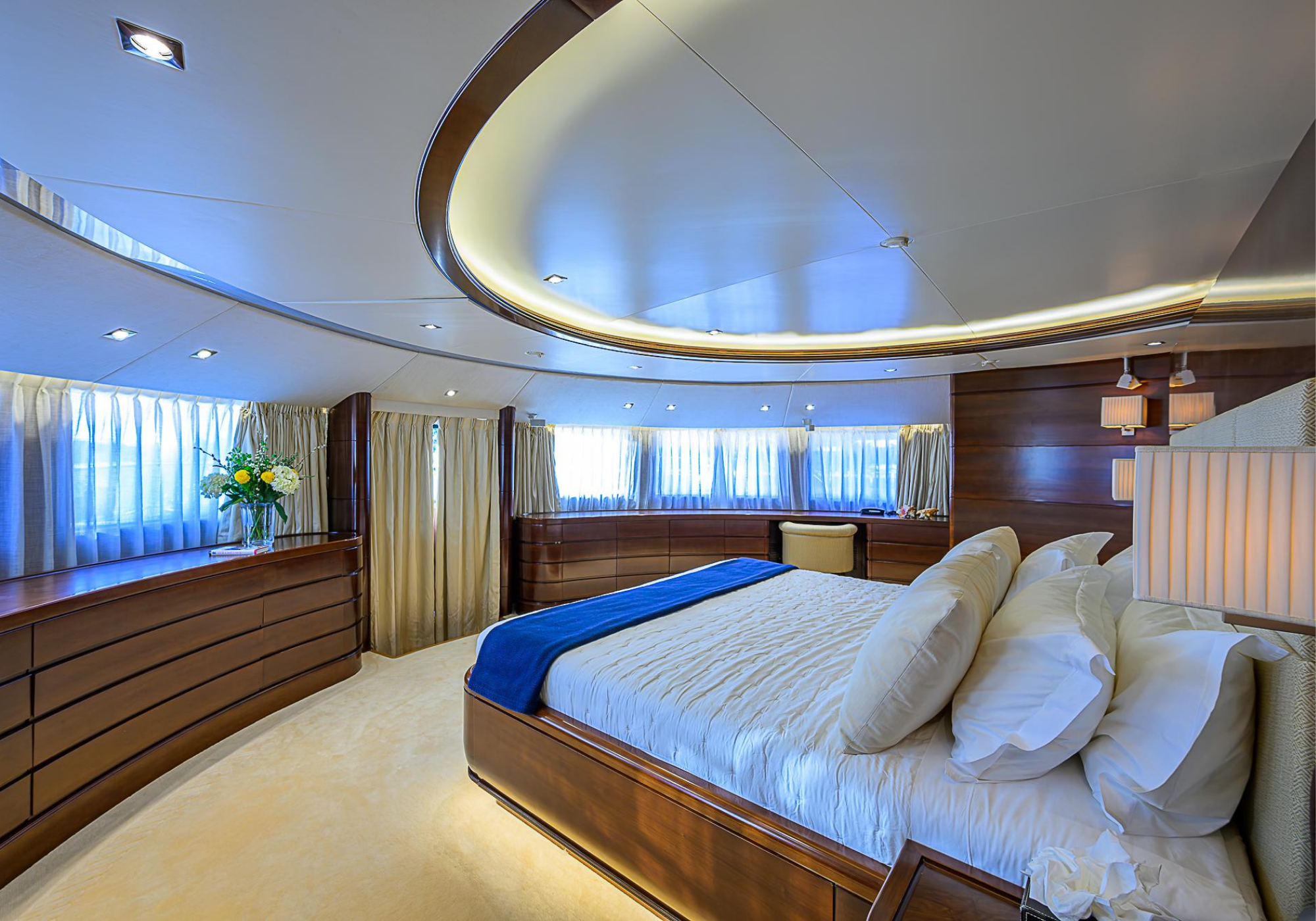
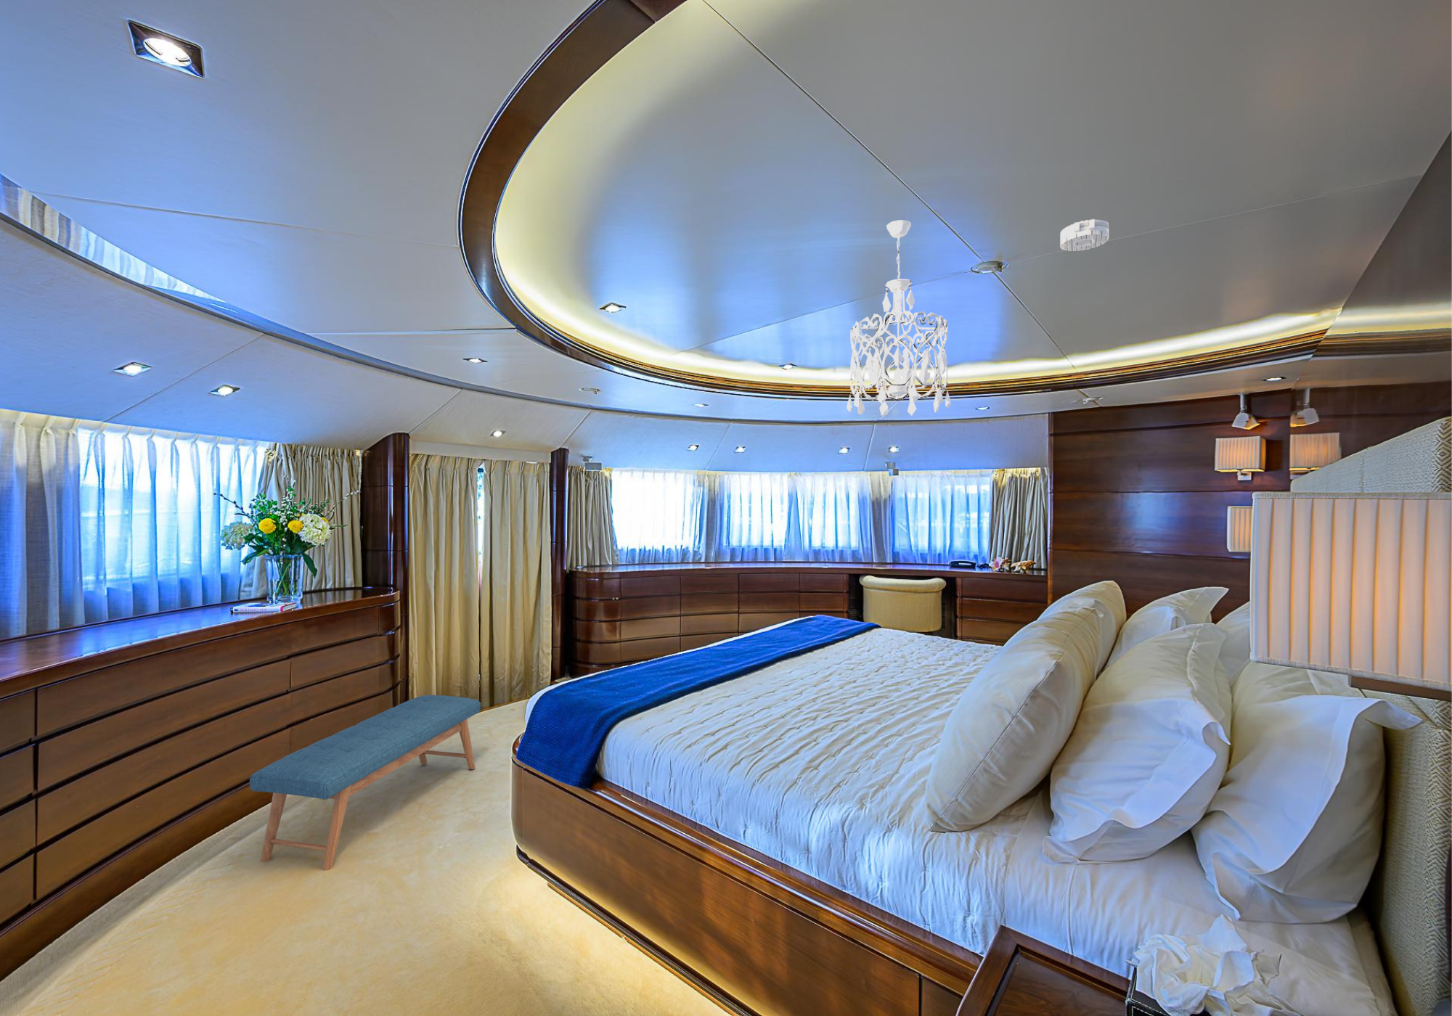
+ smoke detector (1083, 234)
+ bench (383, 767)
+ chandelier (898, 318)
